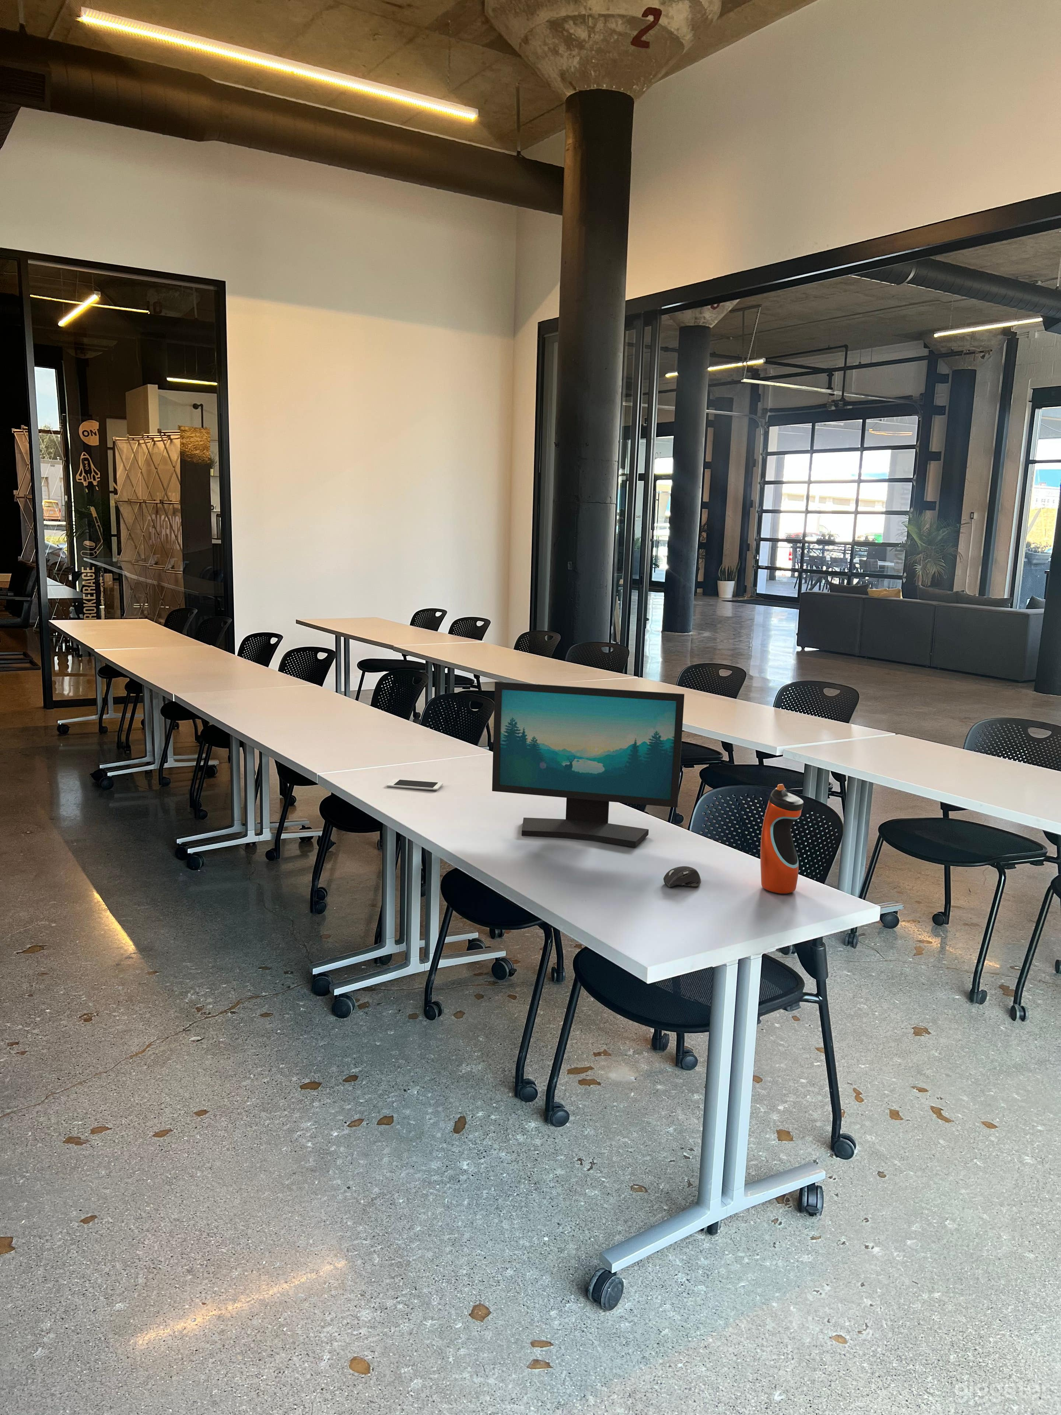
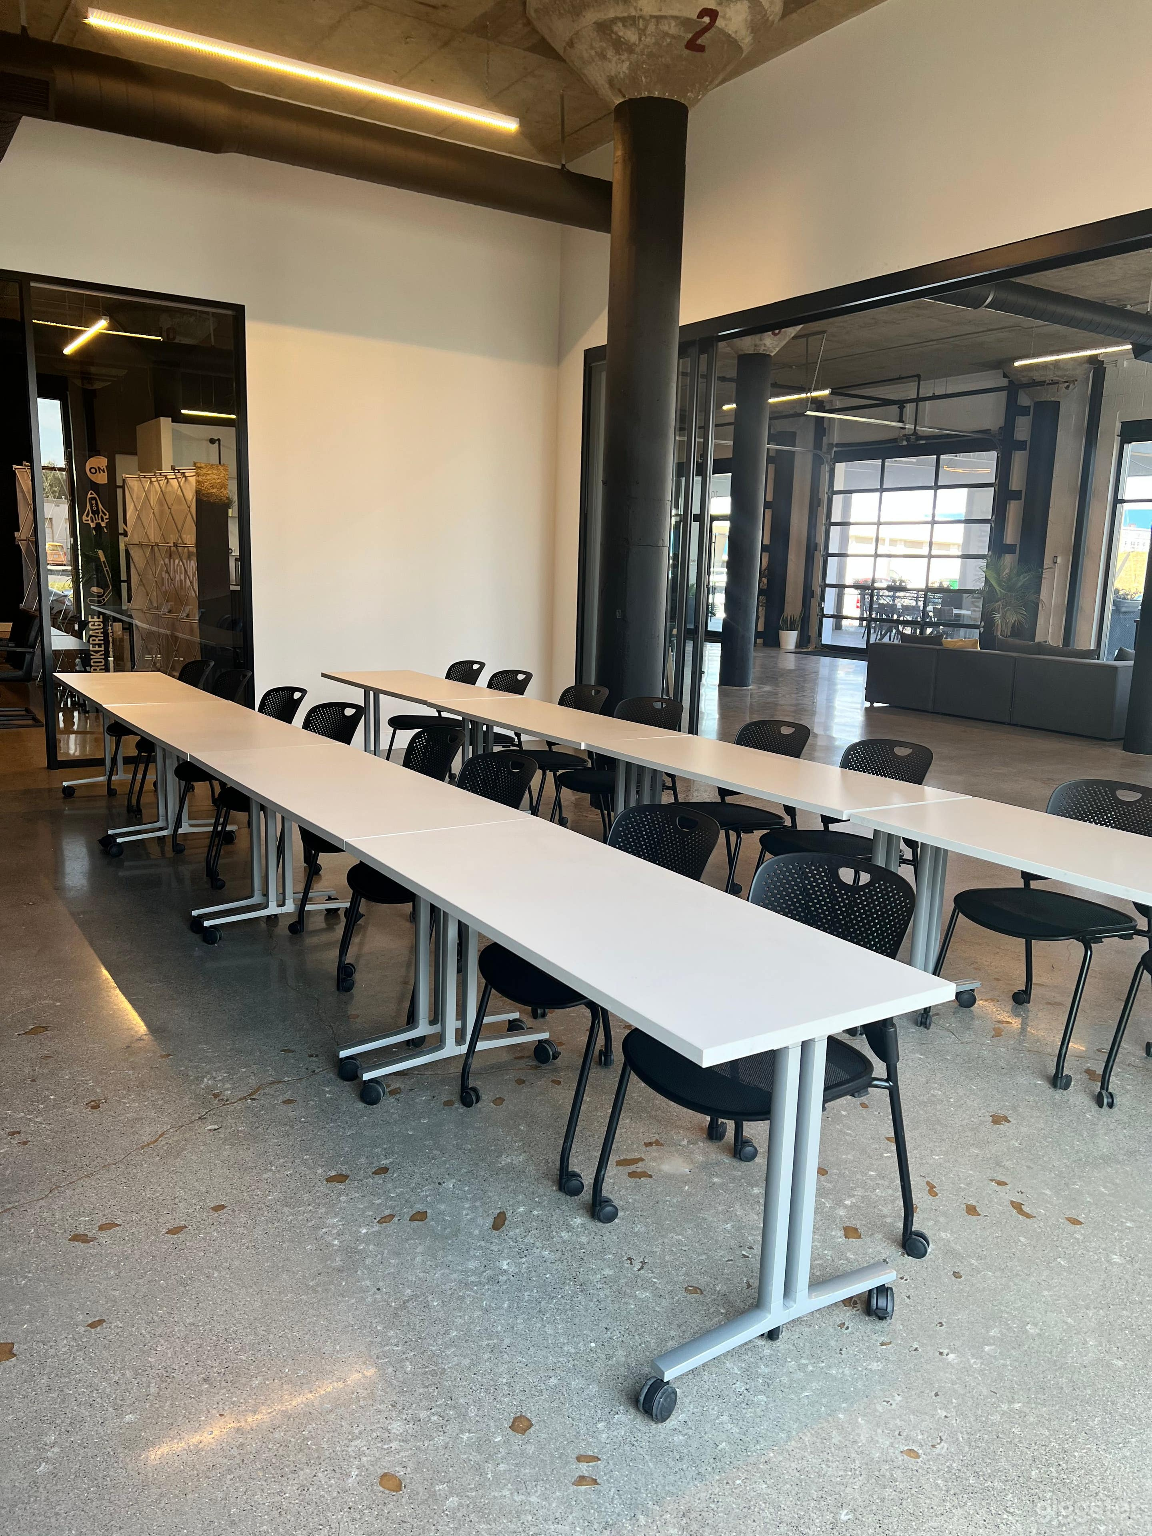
- computer monitor (585, 761)
- water bottle (781, 837)
- cell phone (415, 784)
- computer mouse (684, 875)
